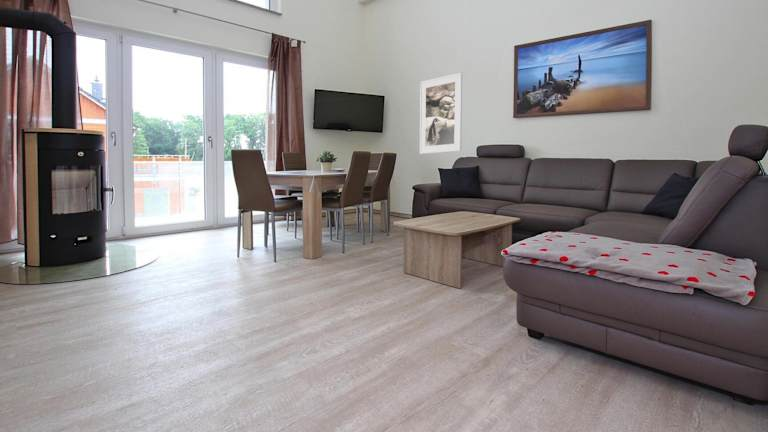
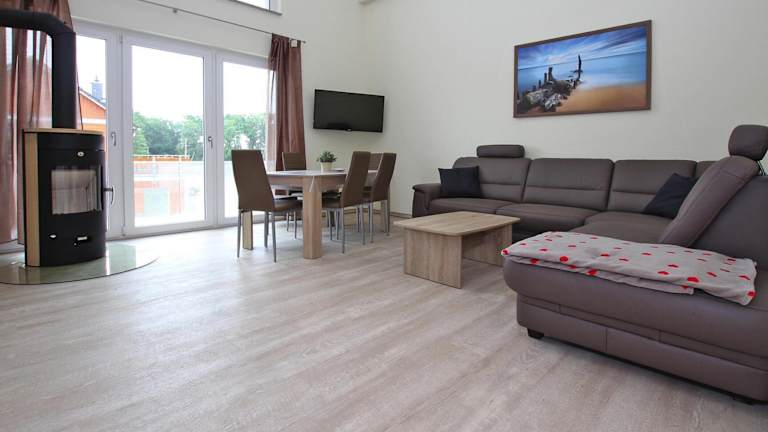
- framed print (439, 115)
